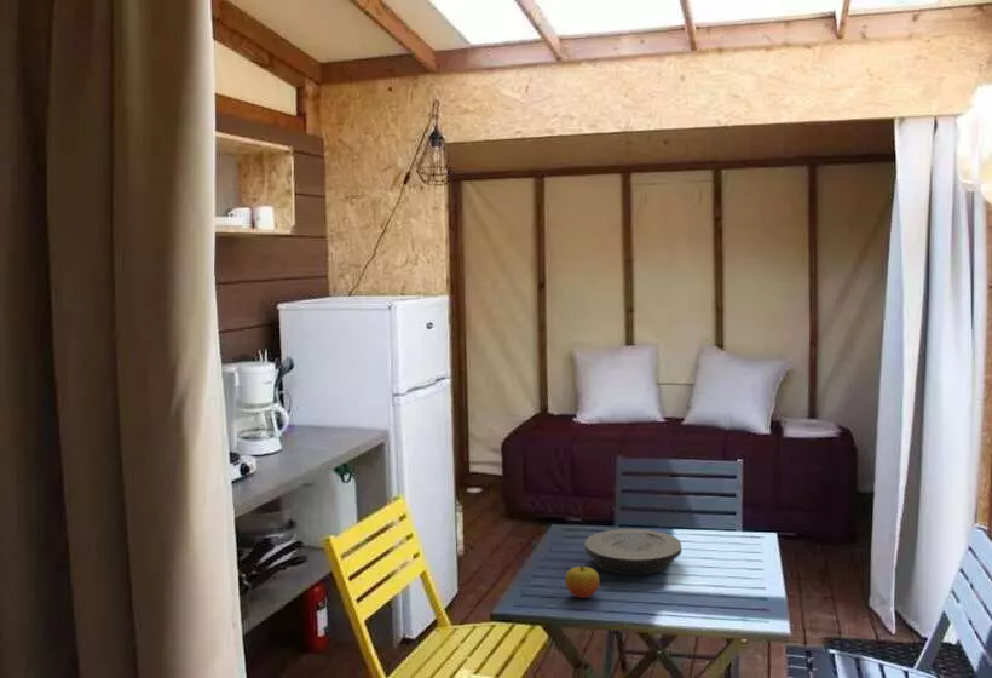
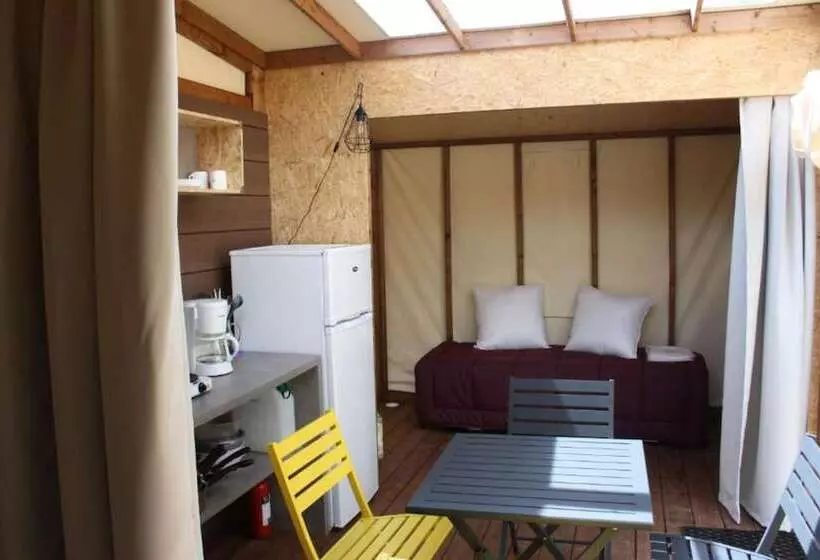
- apple (582, 581)
- plate (633, 553)
